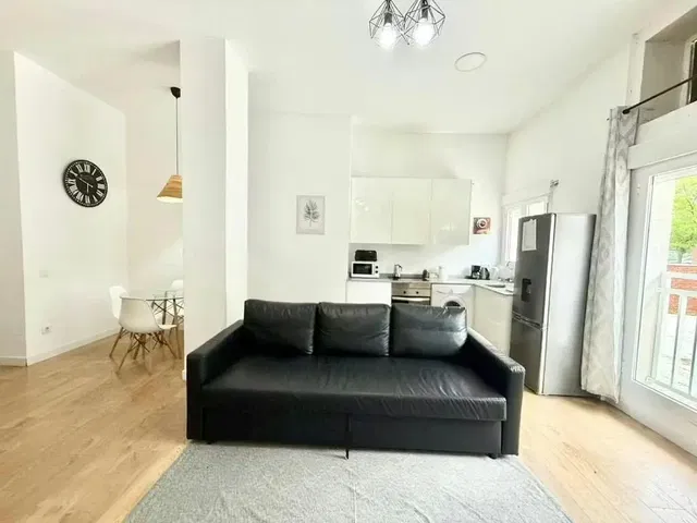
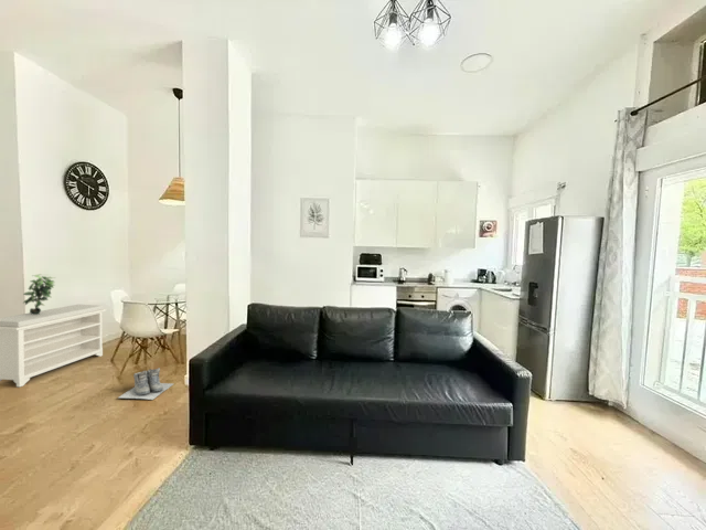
+ potted plant (40, 294)
+ bench (52, 340)
+ boots (147, 380)
